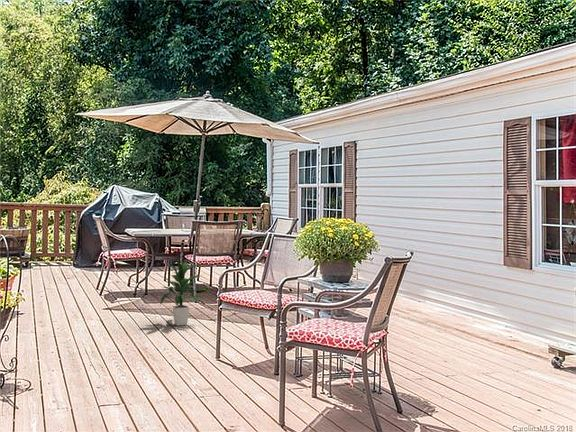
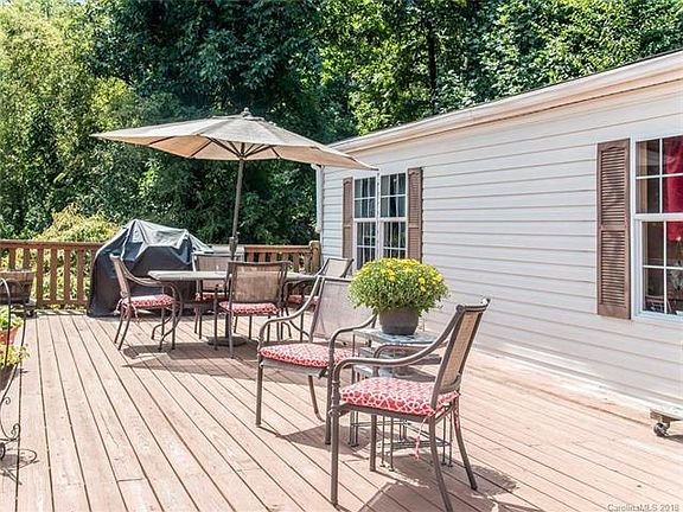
- indoor plant (181, 290)
